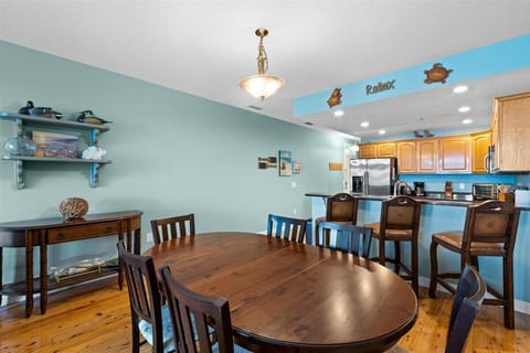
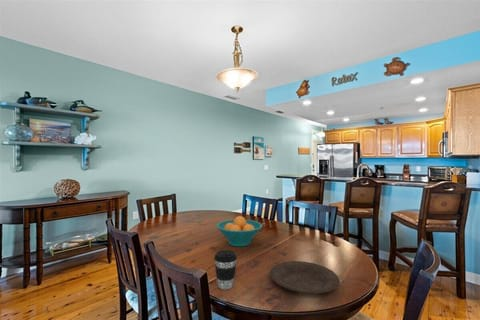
+ fruit bowl (239, 229)
+ plate (303, 277)
+ coffee cup (225, 269)
